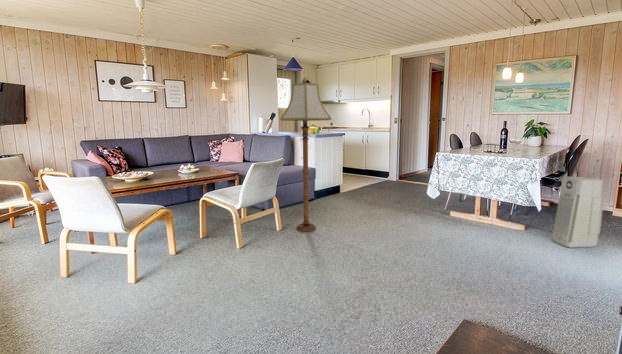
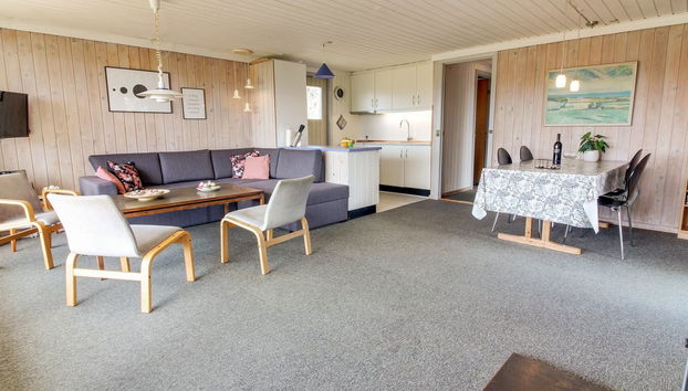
- air purifier (579, 210)
- floor lamp (305, 156)
